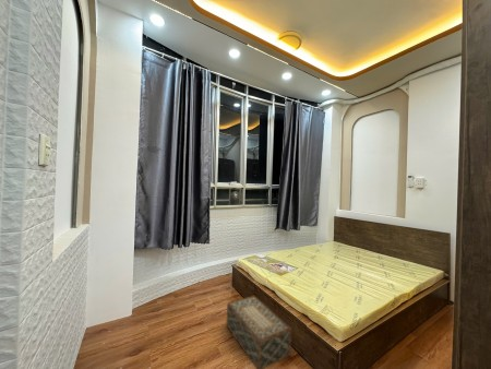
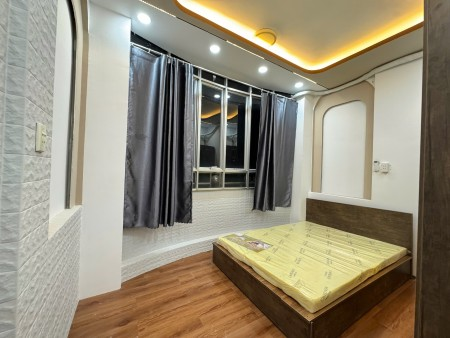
- woven basket (255, 326)
